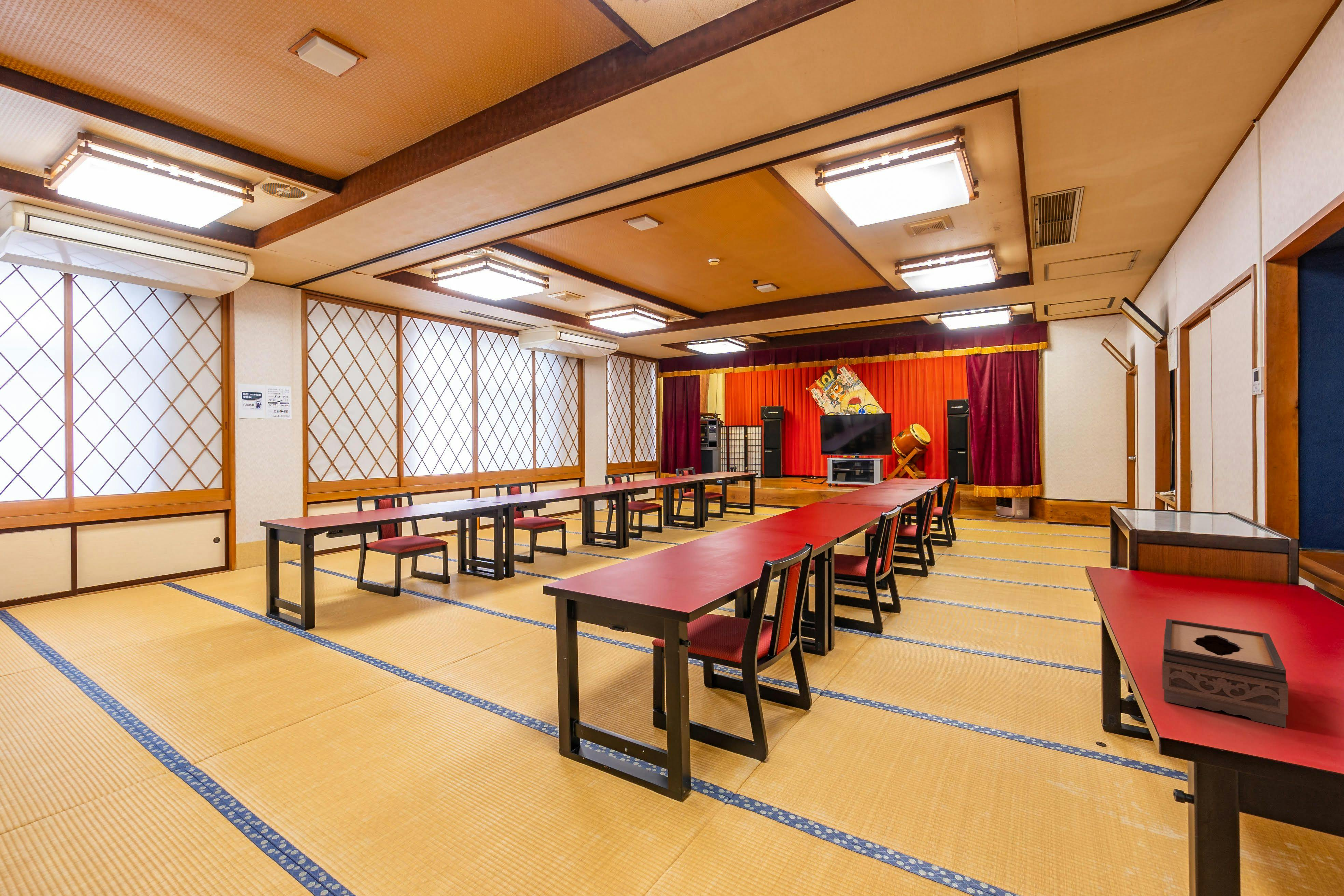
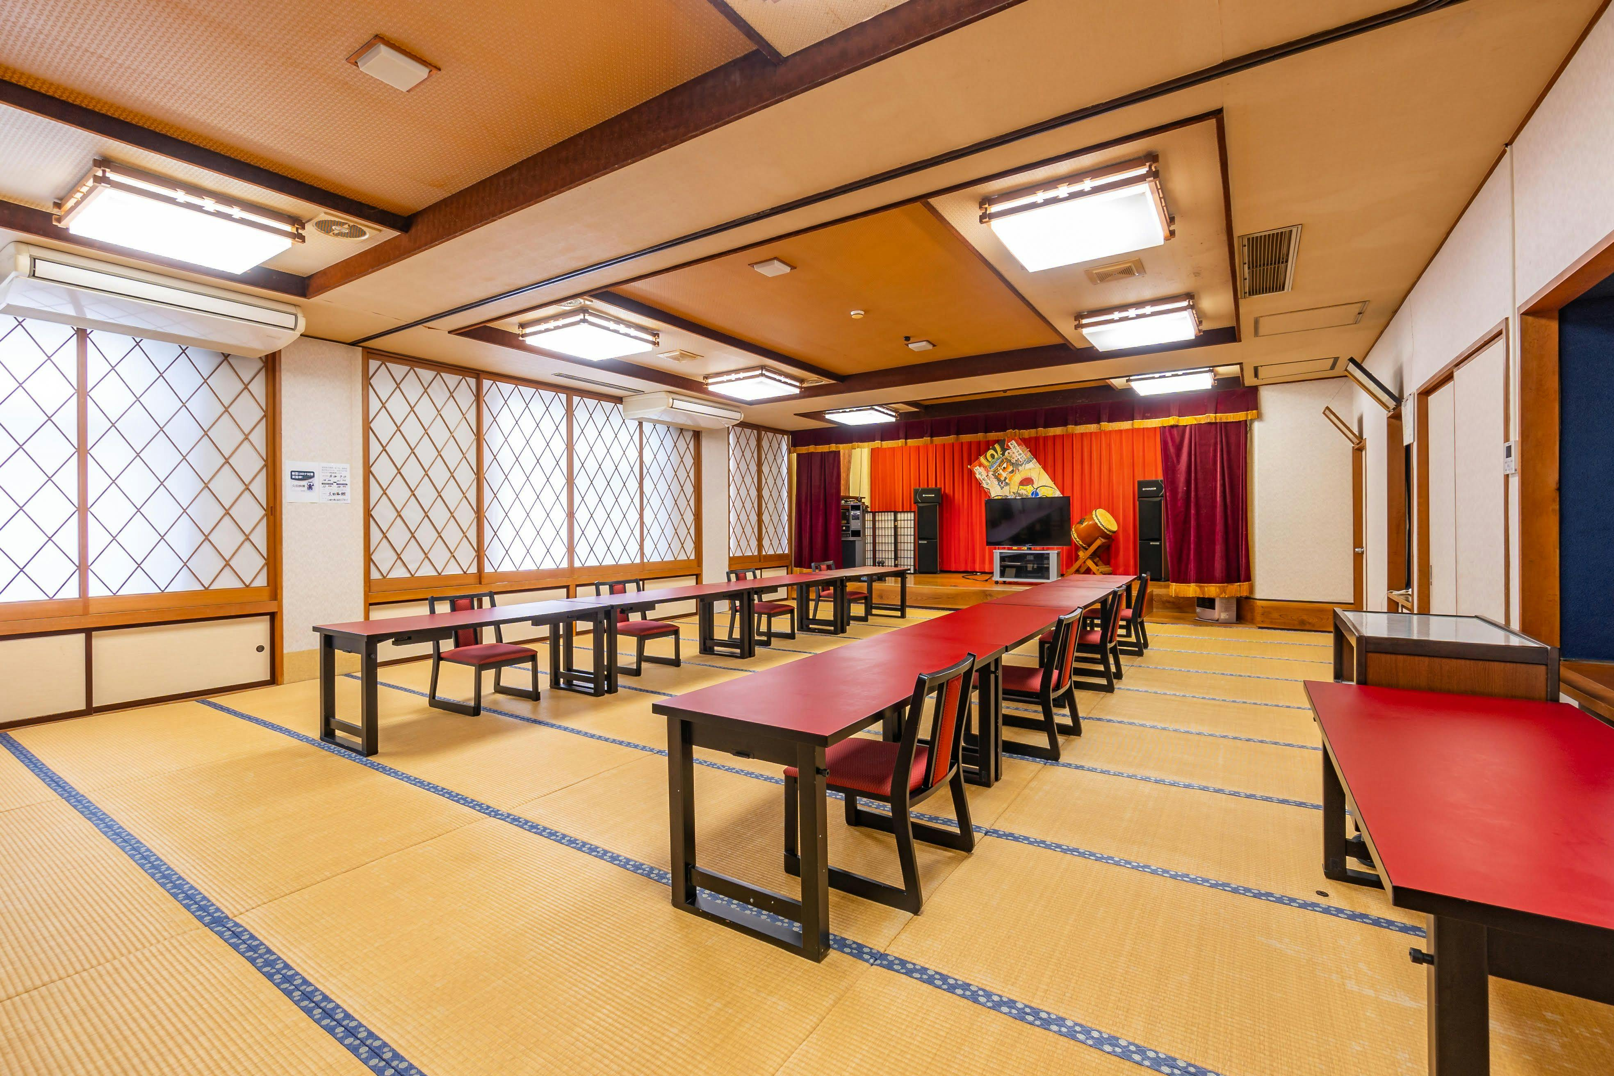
- tissue box (1218, 666)
